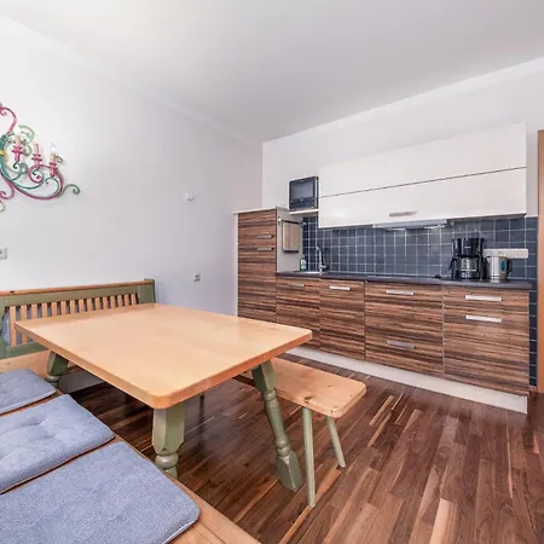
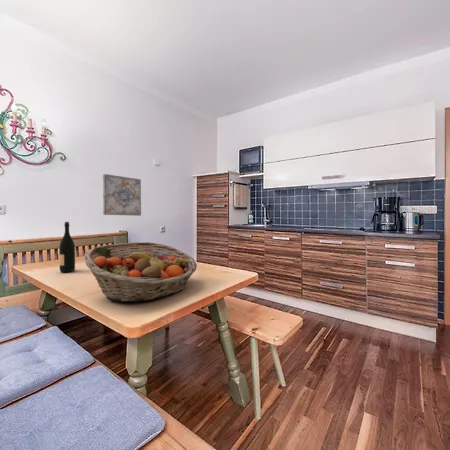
+ wall art (123, 196)
+ wine bottle (67, 246)
+ fruit basket (145, 267)
